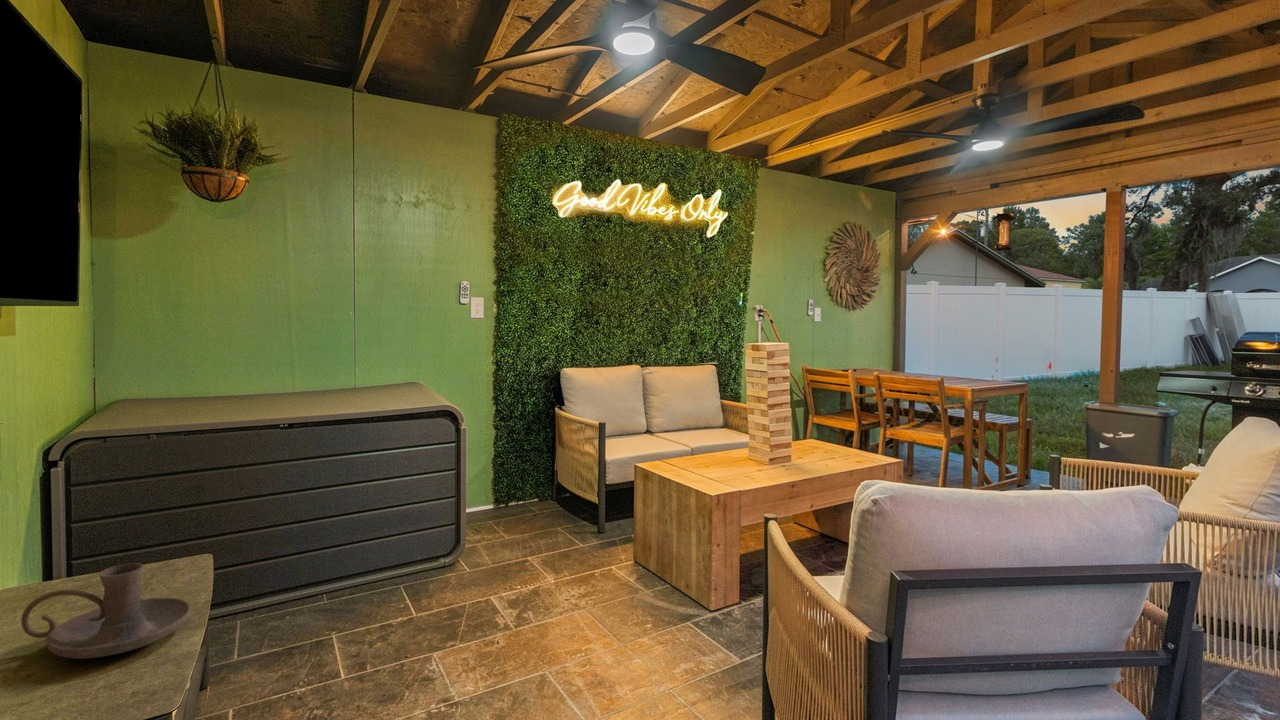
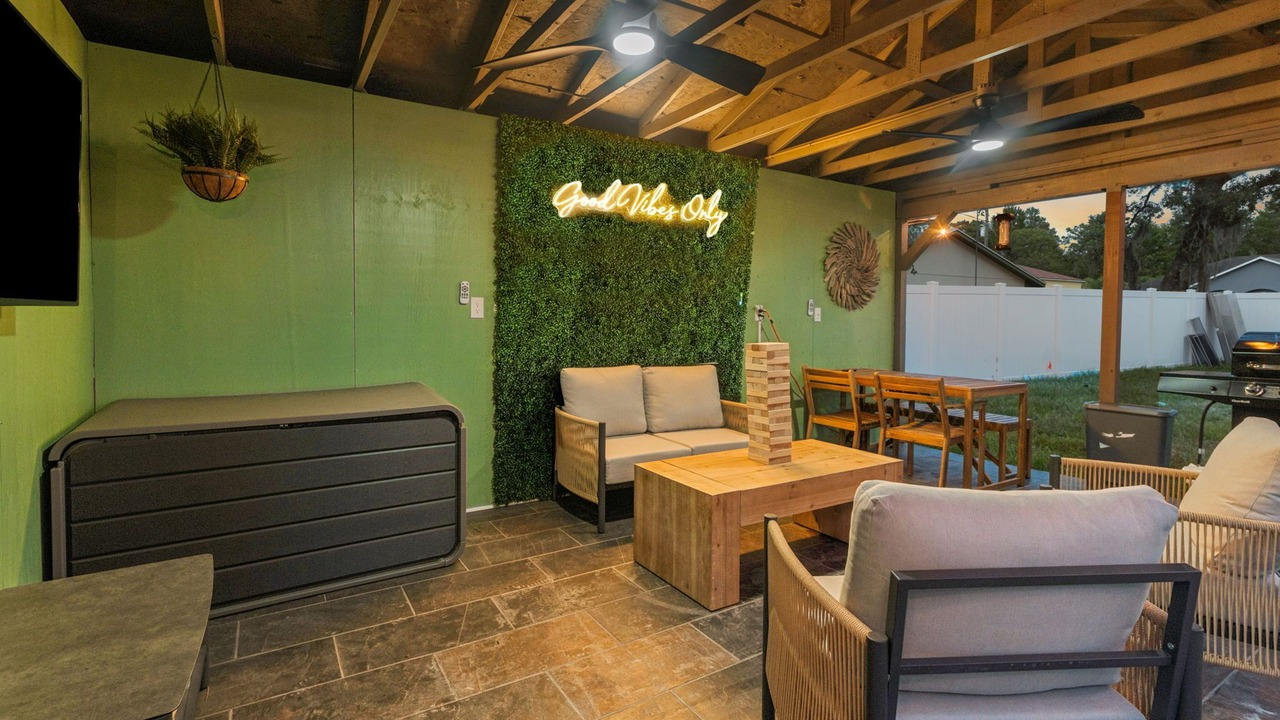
- candle holder (106, 606)
